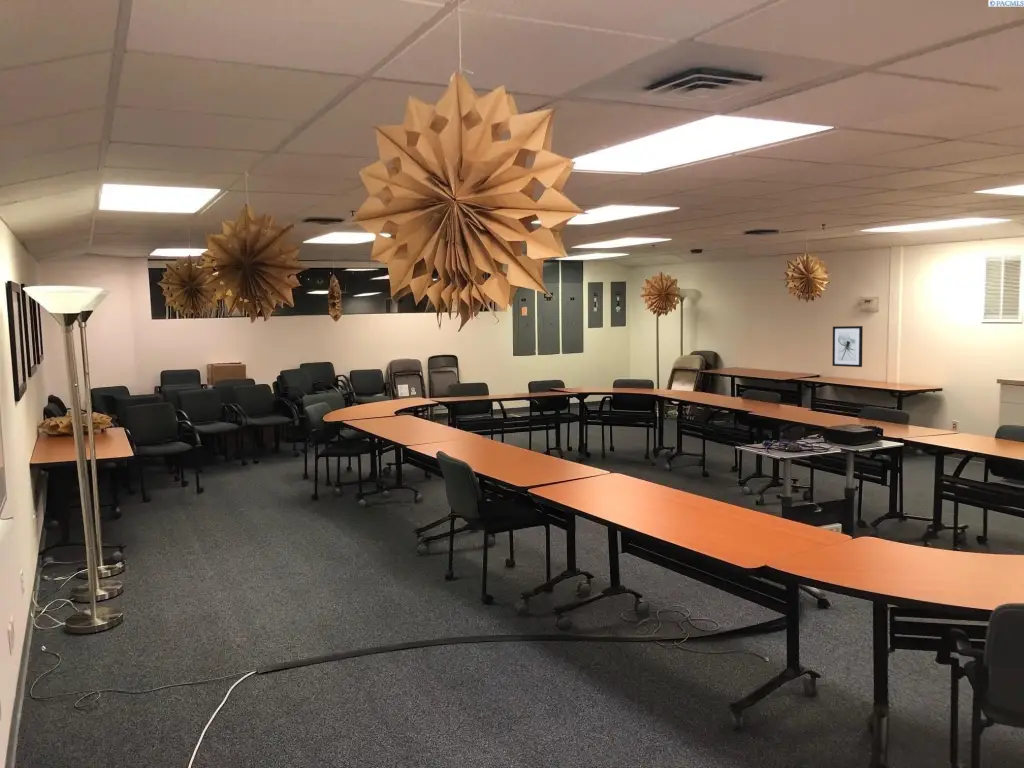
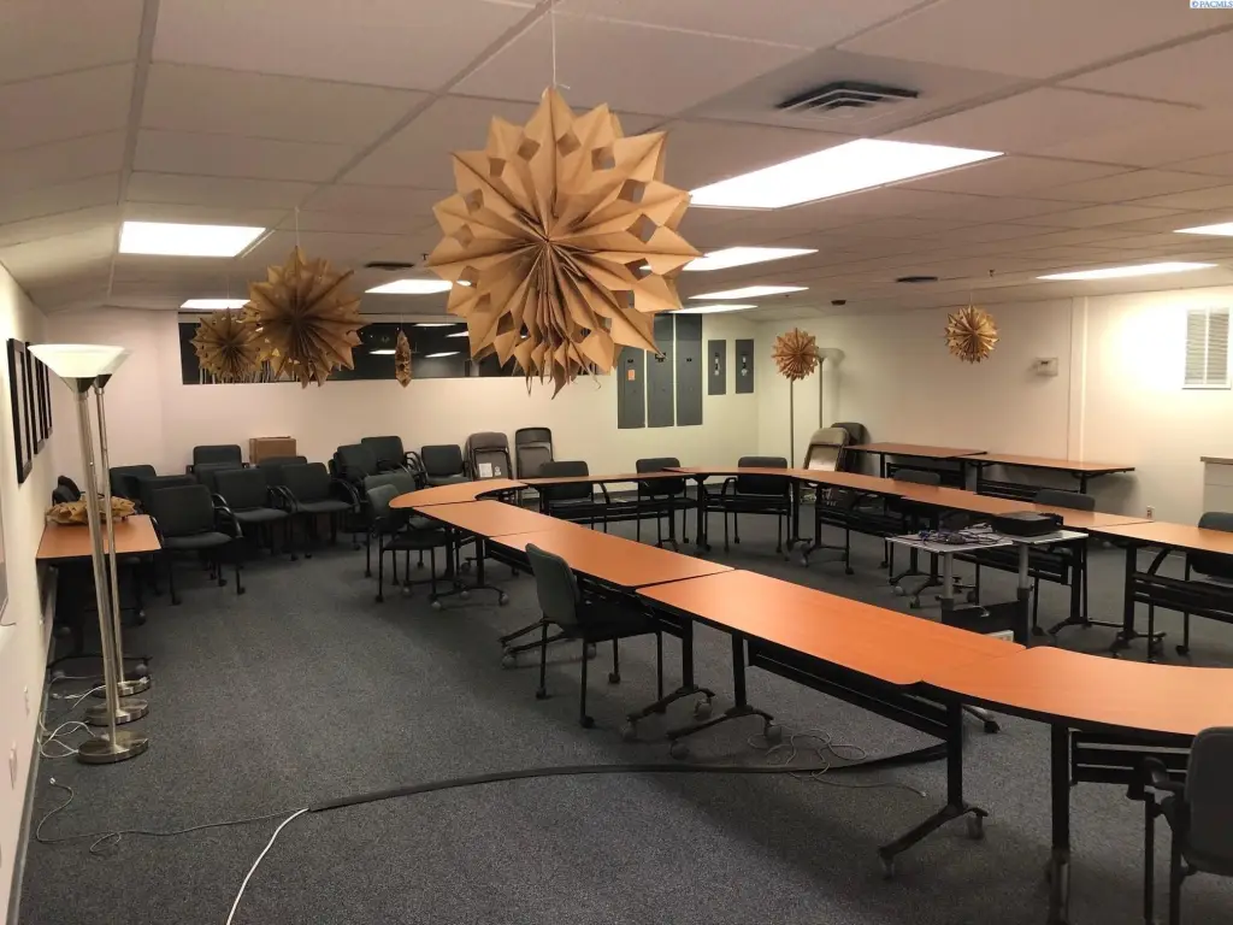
- wall art (847, 346)
